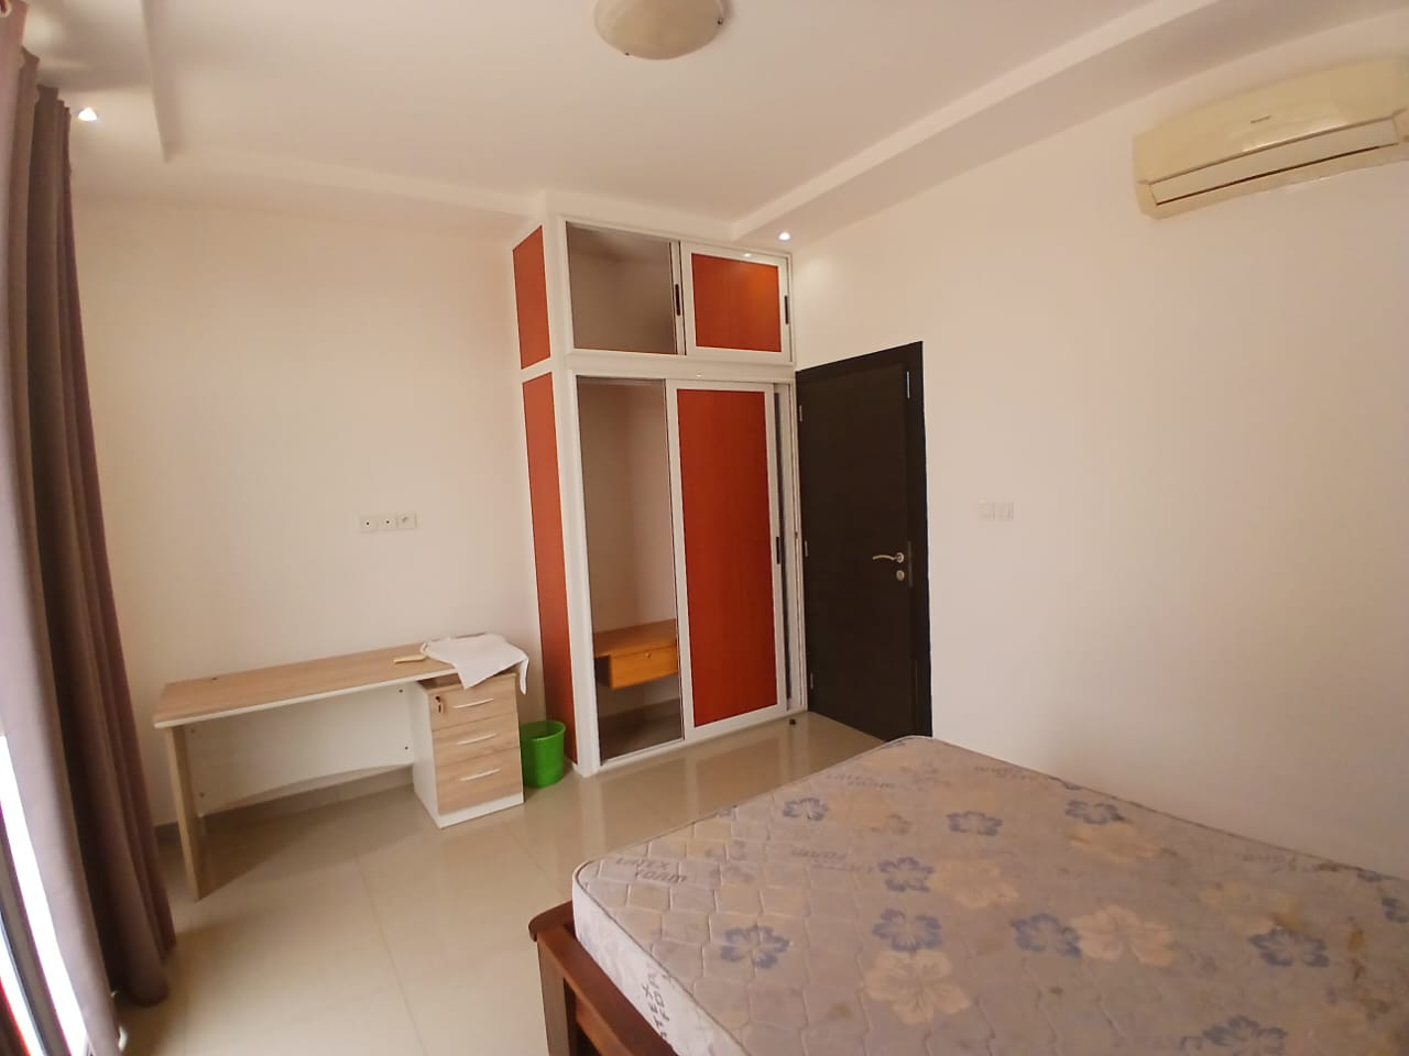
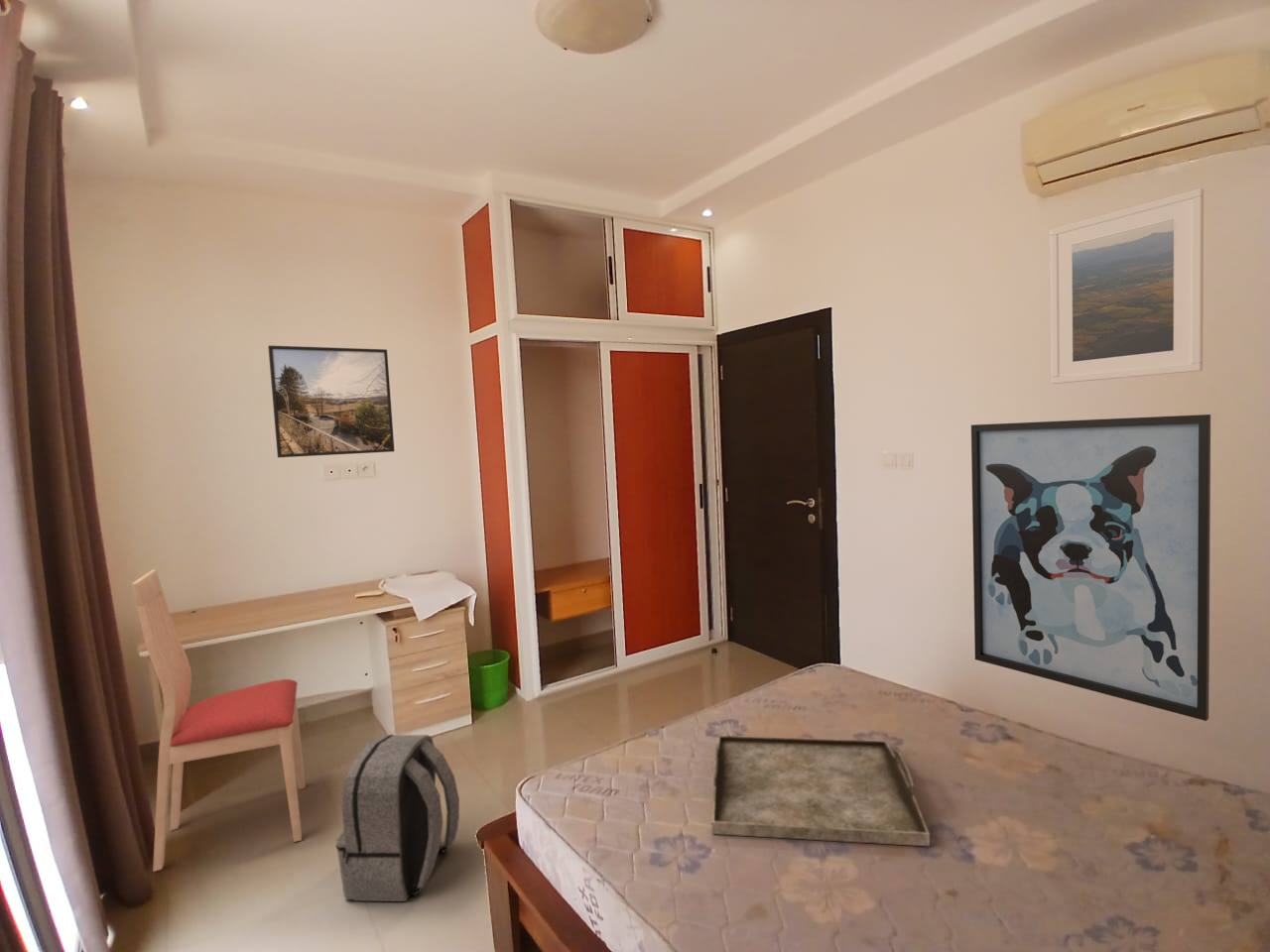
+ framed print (1120, 295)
+ chair (224, 699)
+ backpack (401, 807)
+ wall art (1076, 554)
+ serving tray (808, 773)
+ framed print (334, 401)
